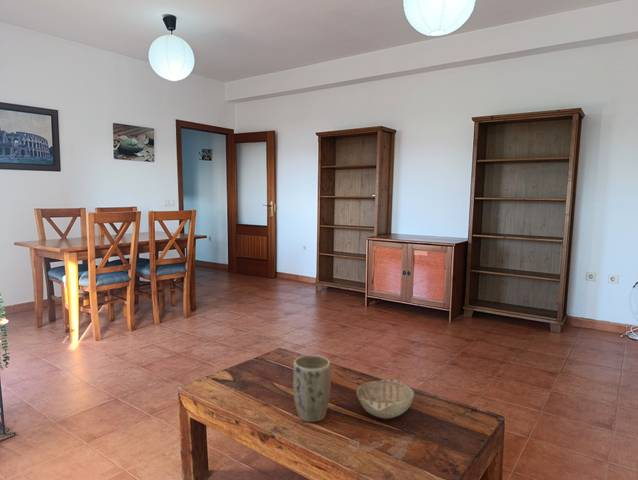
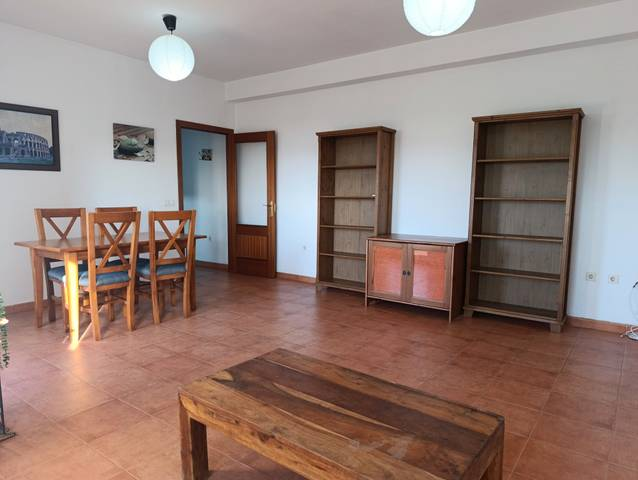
- plant pot (311, 388)
- decorative bowl (384, 401)
